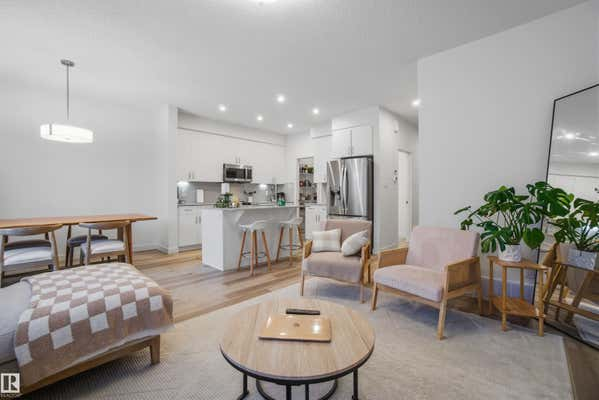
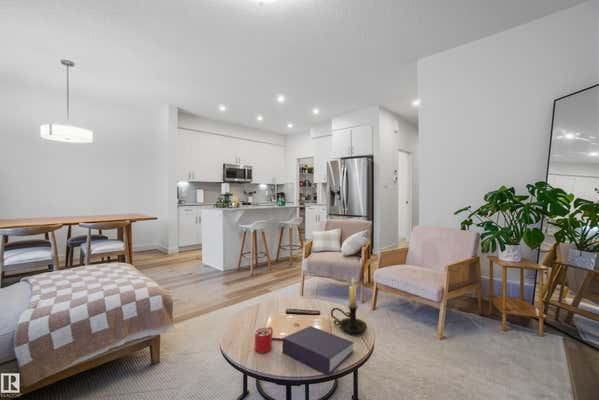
+ candle holder (349, 301)
+ mug (265, 337)
+ book (318, 344)
